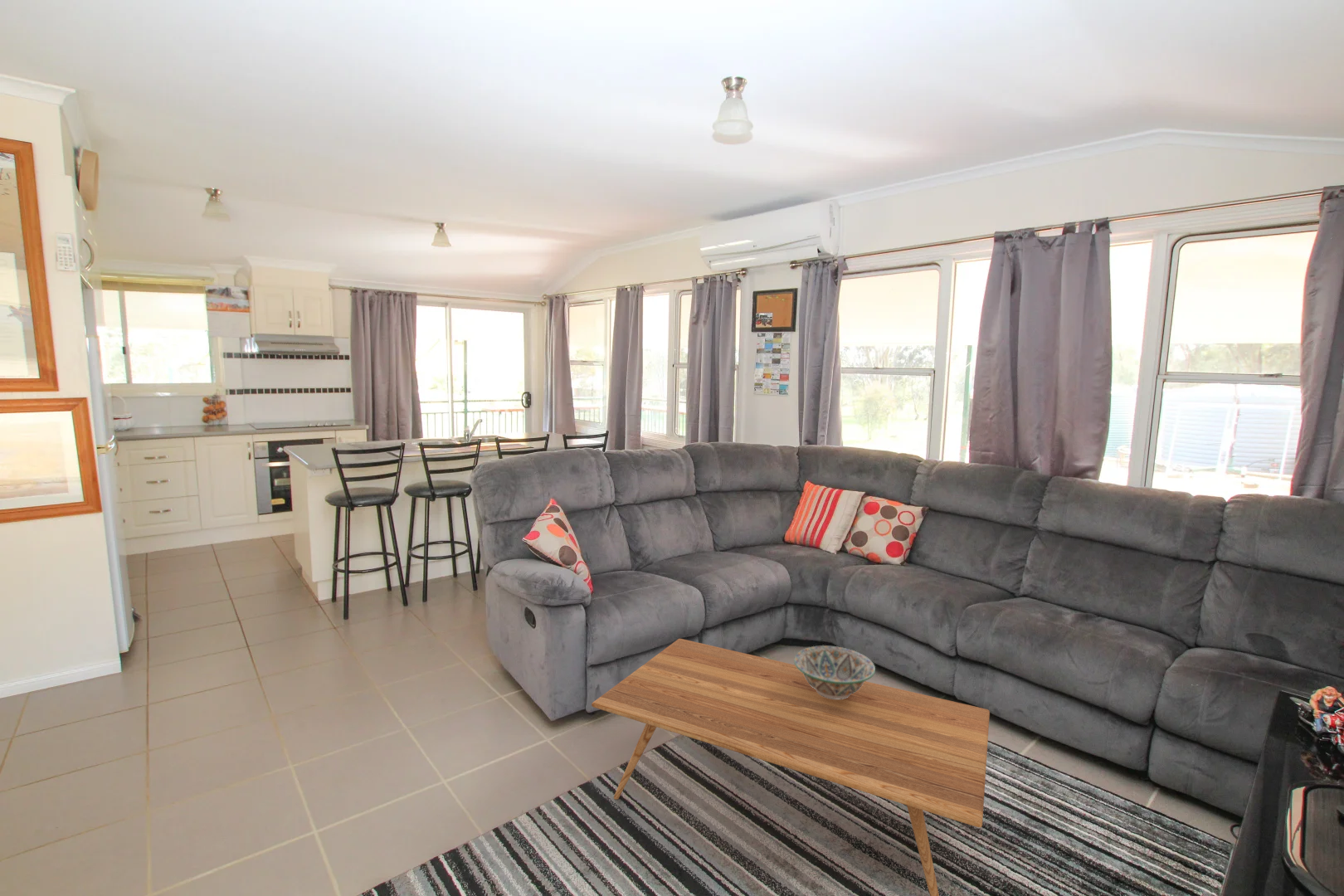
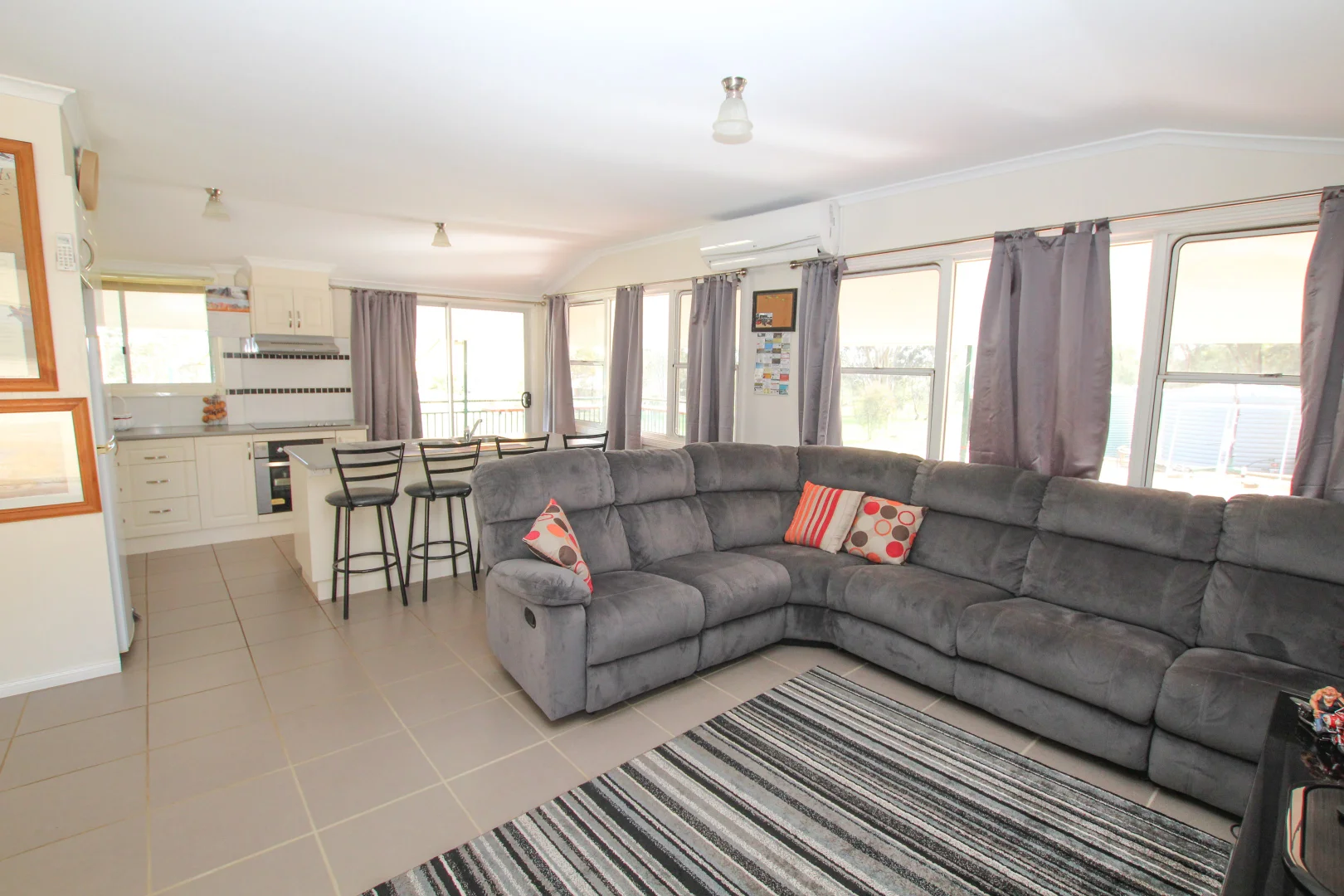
- decorative bowl (833, 676)
- coffee table (788, 752)
